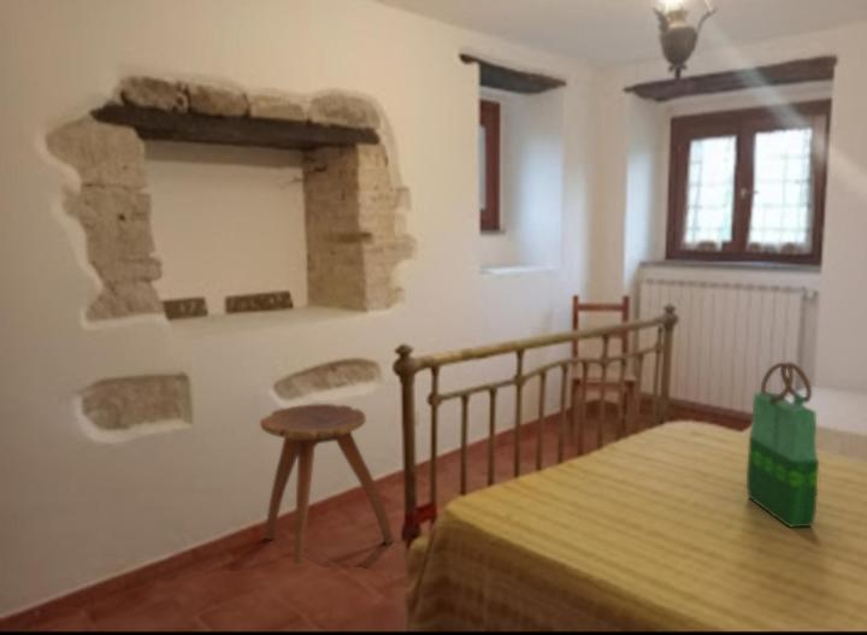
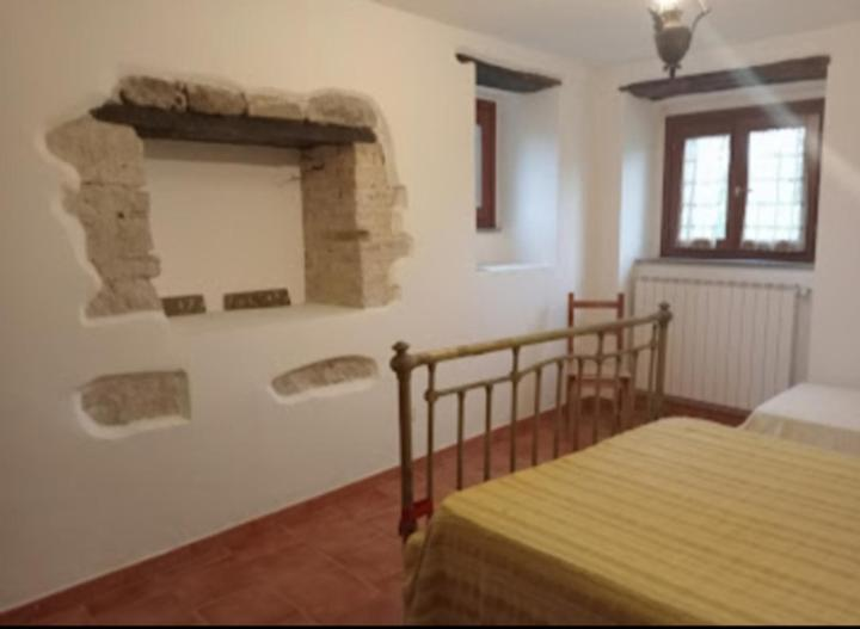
- stool (311, 481)
- tote bag (783, 437)
